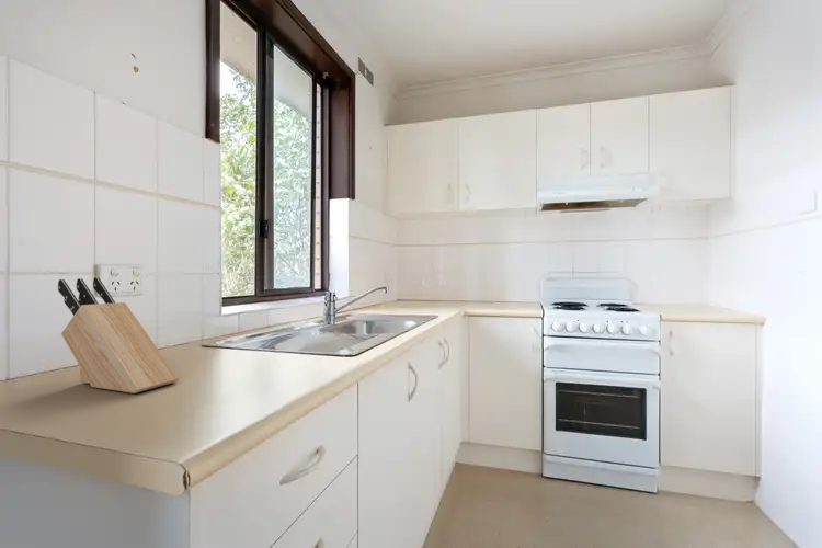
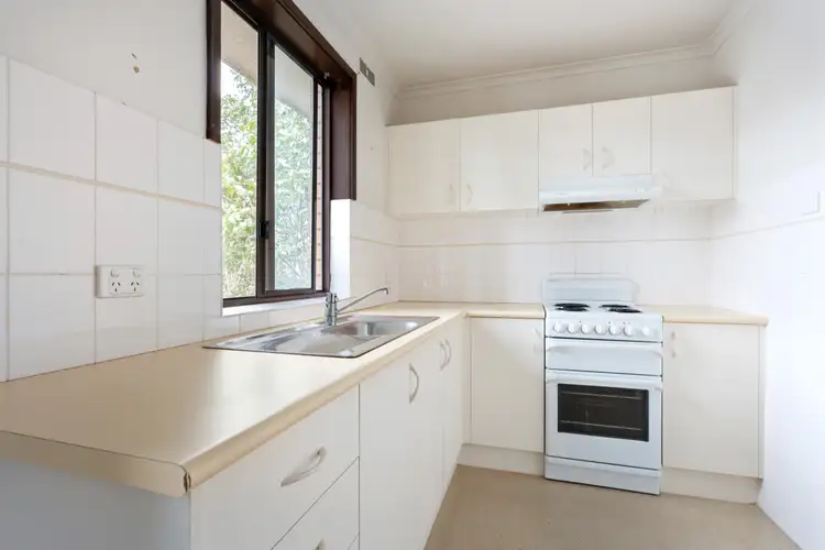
- knife block (113, 329)
